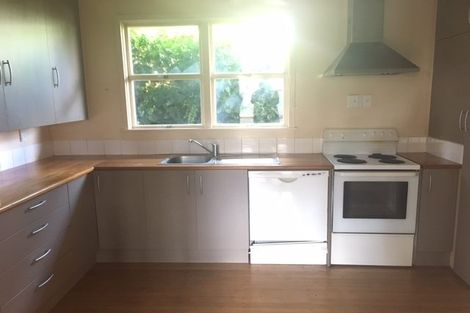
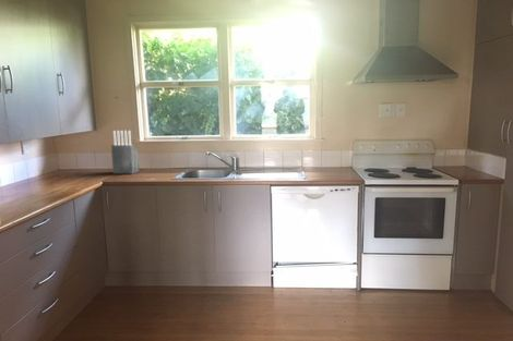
+ knife block (126, 151)
